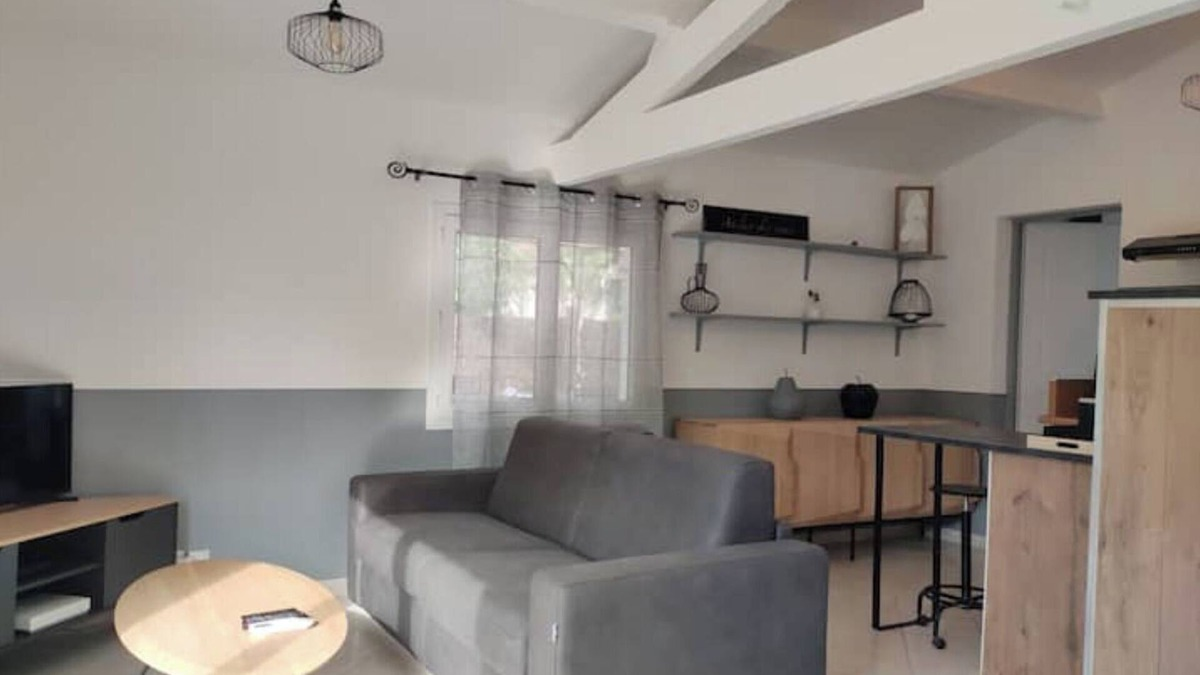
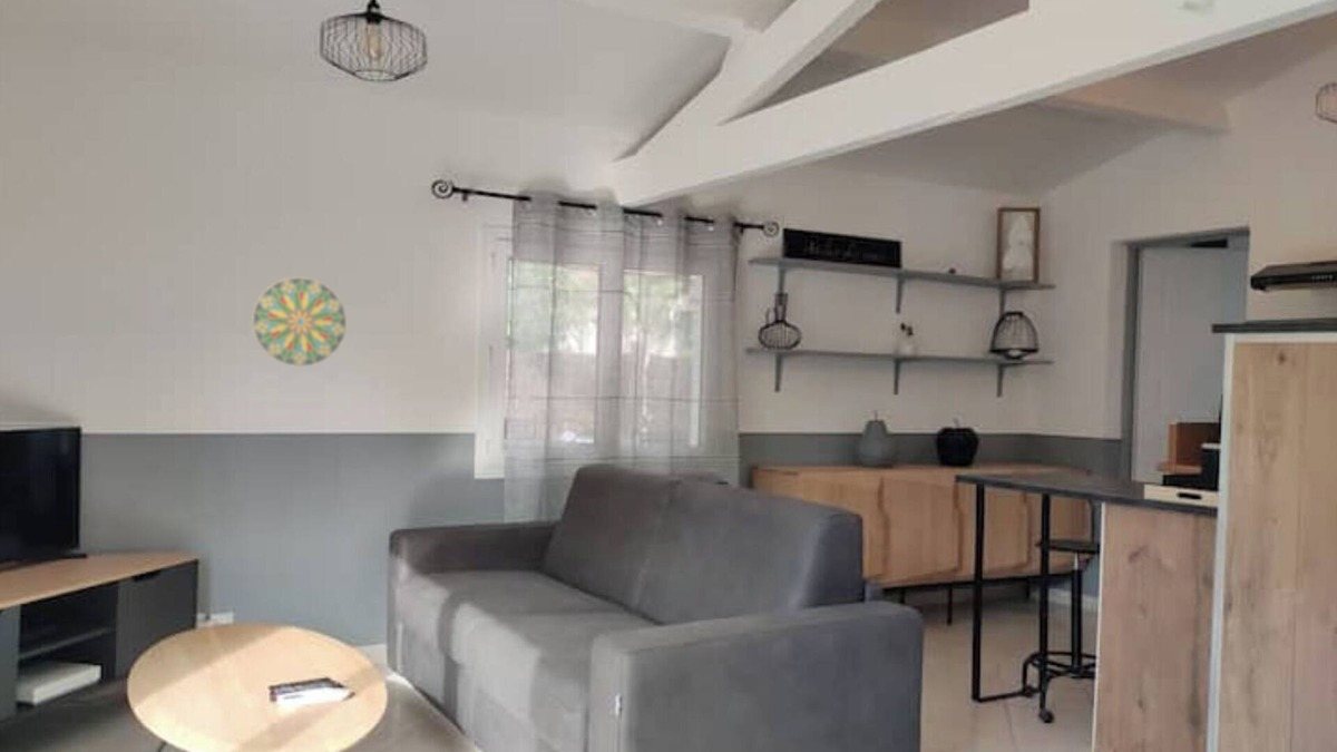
+ decorative plate (300, 321)
